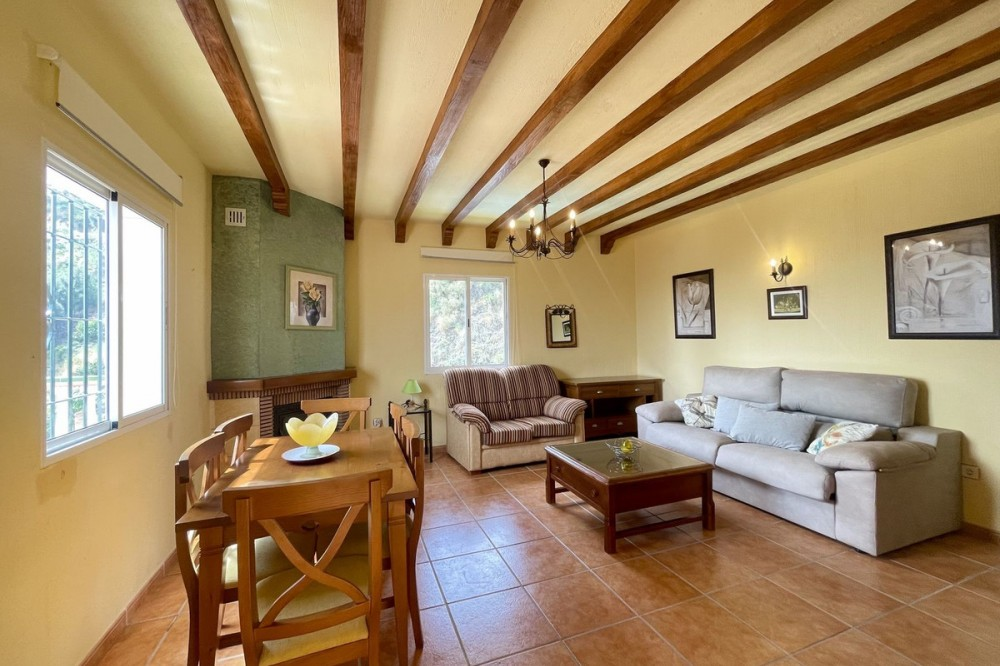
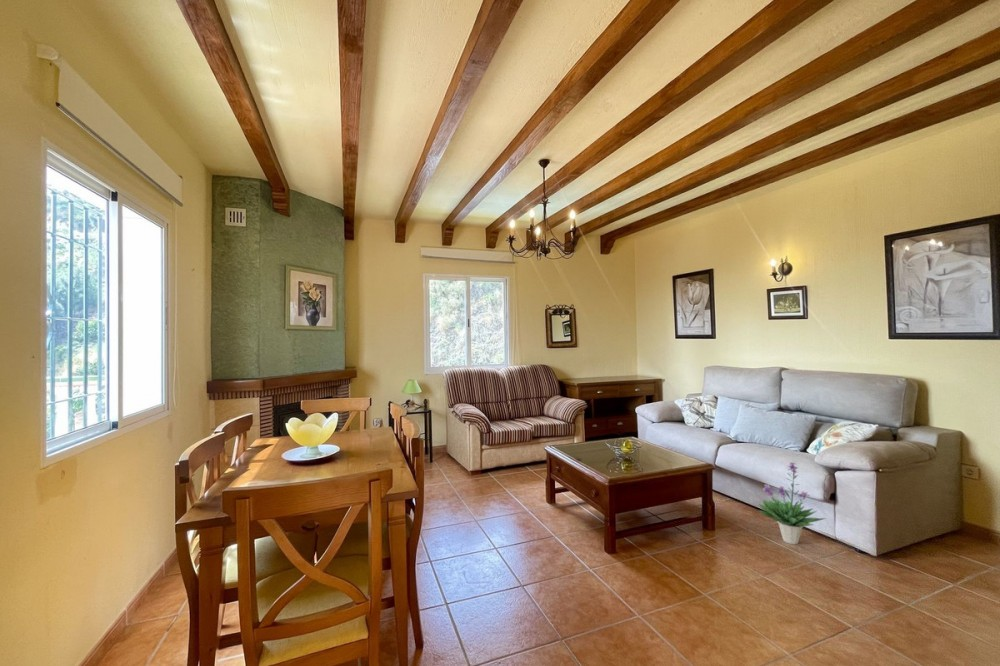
+ potted plant (788, 502)
